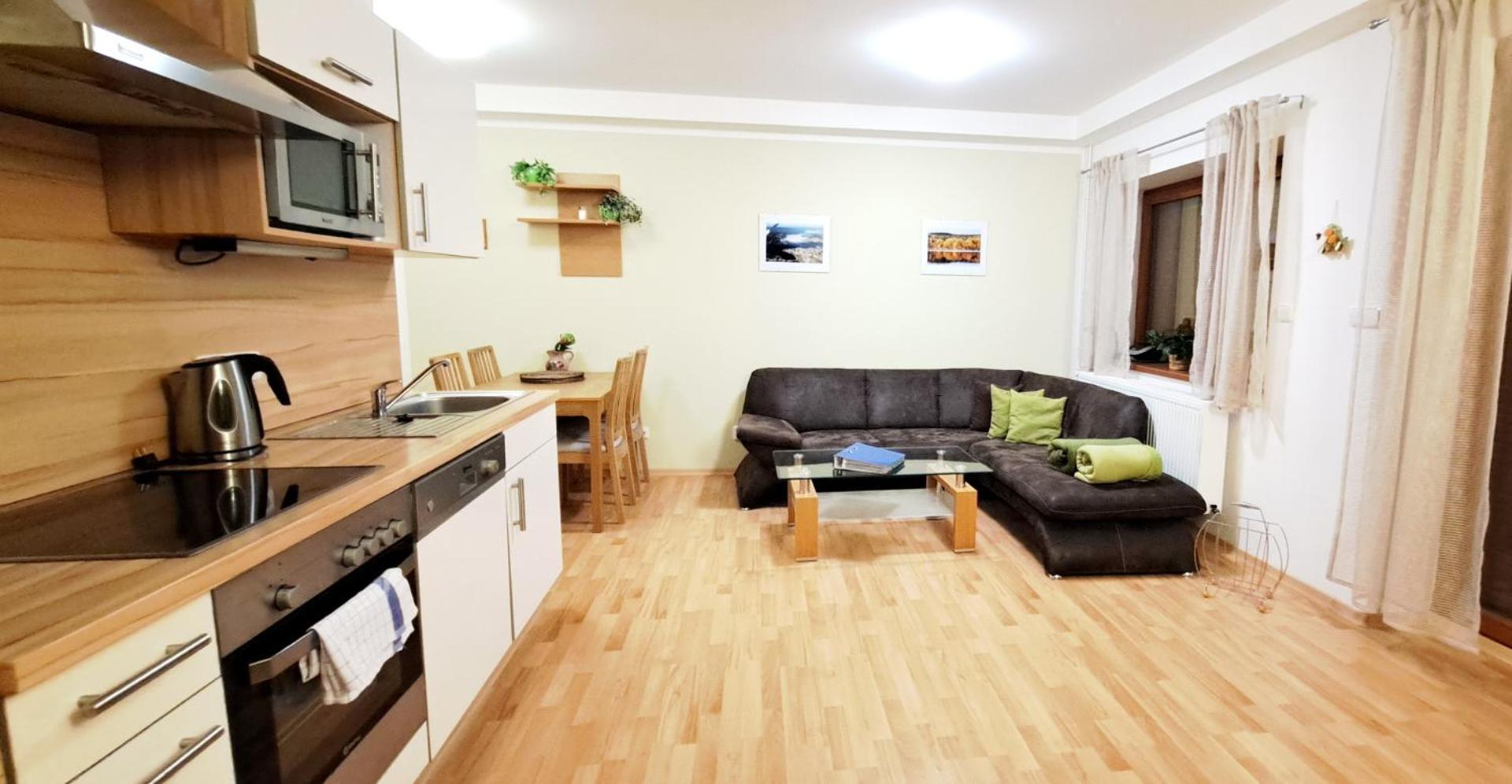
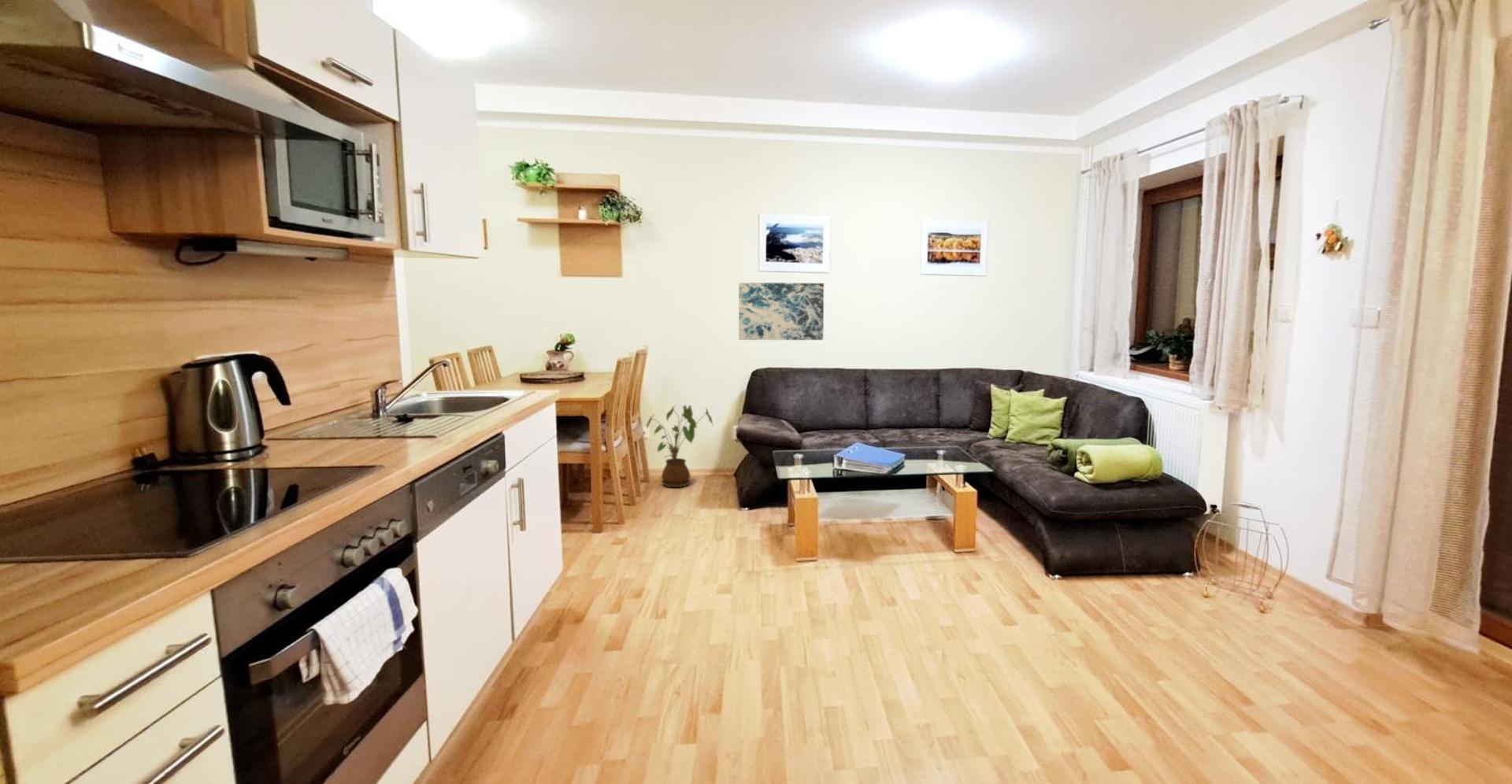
+ house plant (680, 446)
+ wall art (780, 312)
